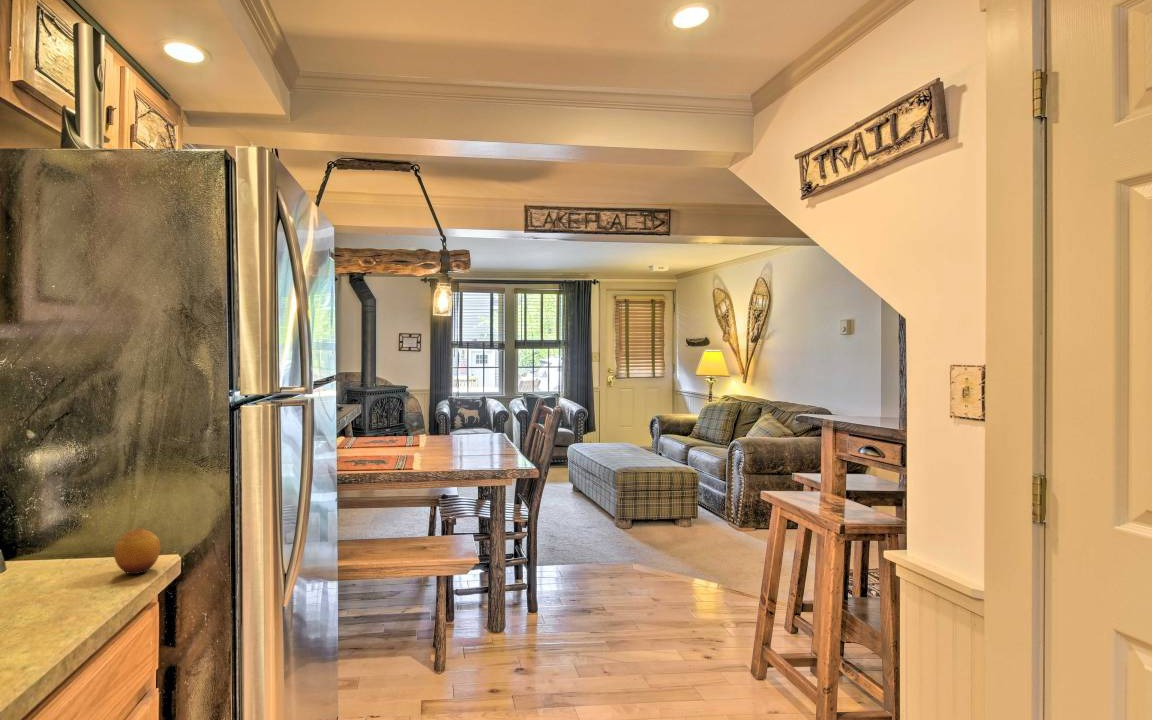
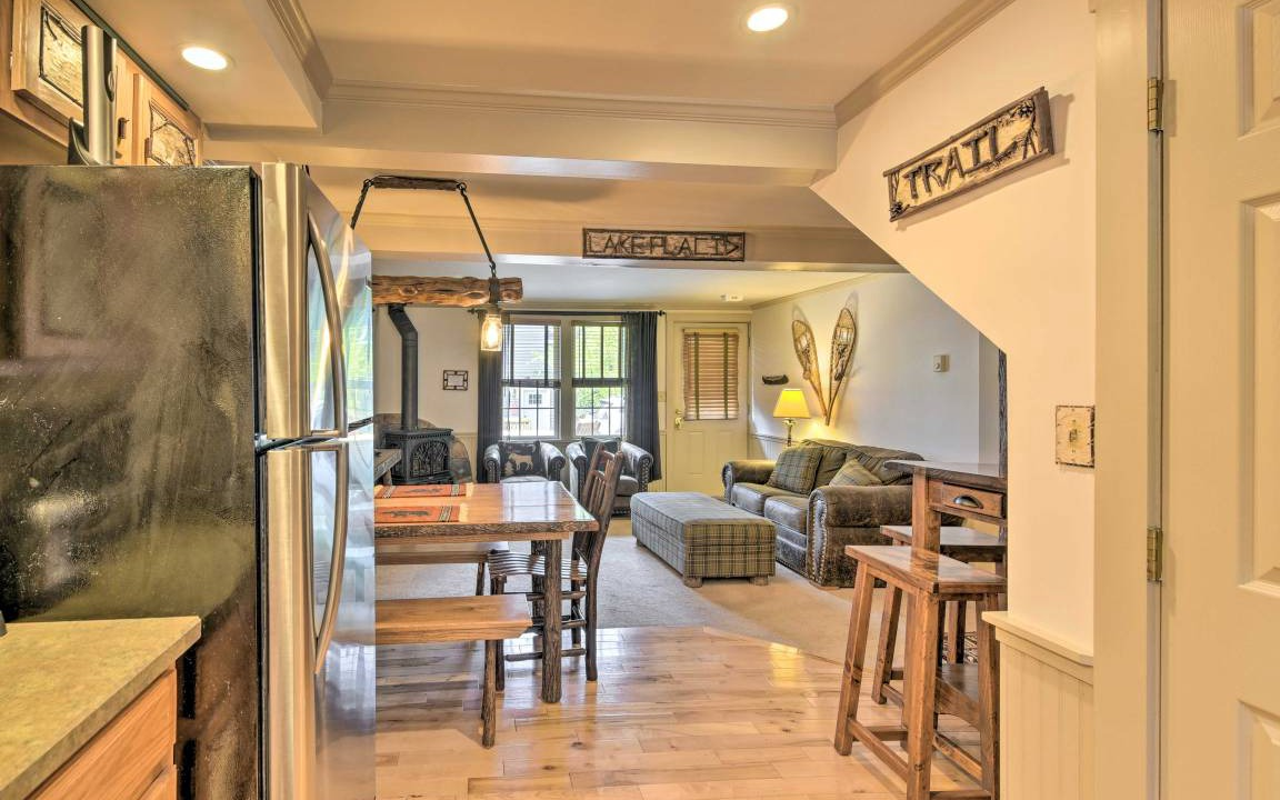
- fruit (137, 550)
